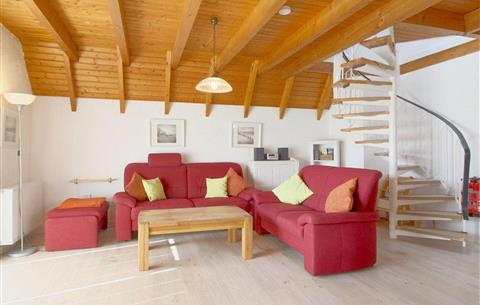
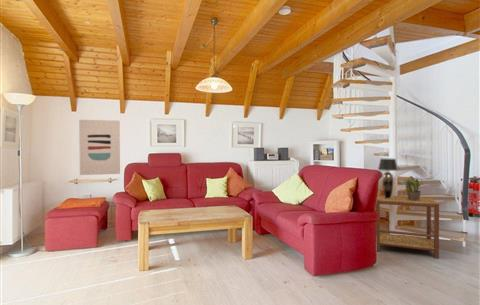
+ wall art (100, 147)
+ table lamp (387, 178)
+ side table (403, 232)
+ potted plant (414, 187)
